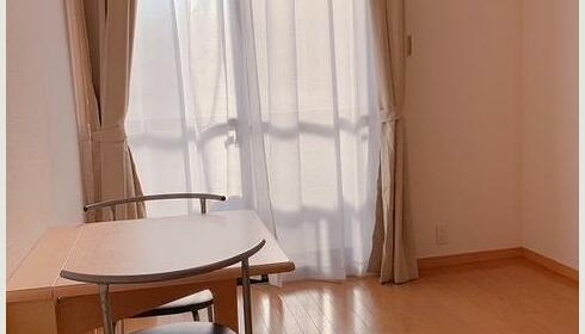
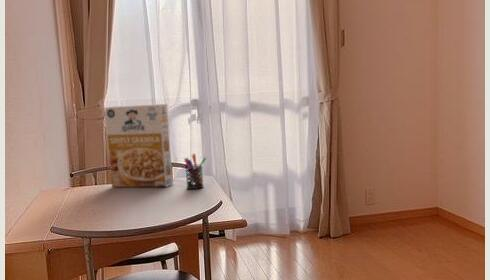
+ pen holder (196, 170)
+ cereal box (139, 145)
